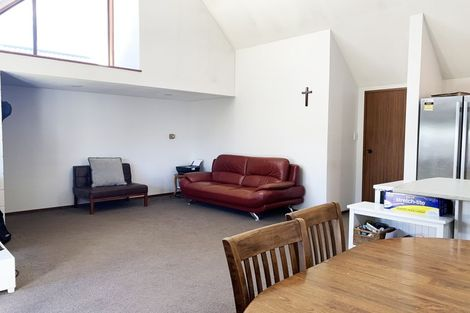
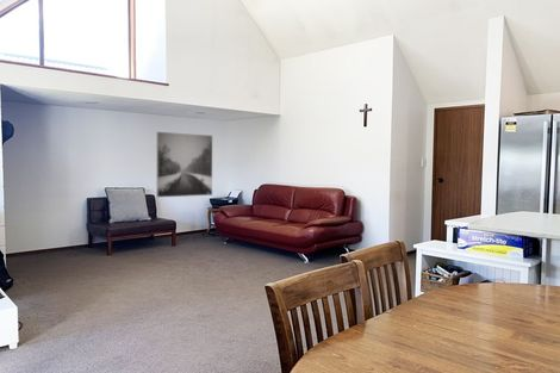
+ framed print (185, 164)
